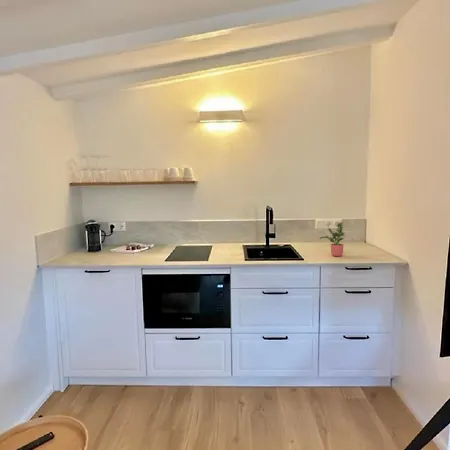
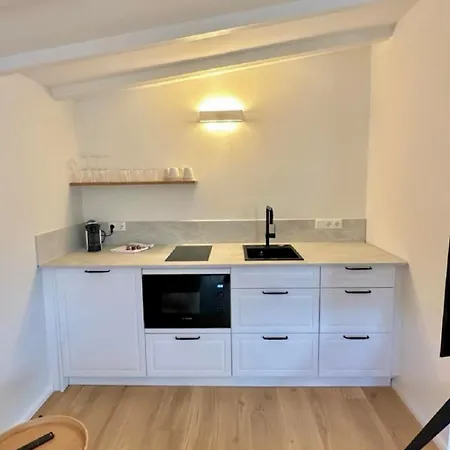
- potted plant (331, 238)
